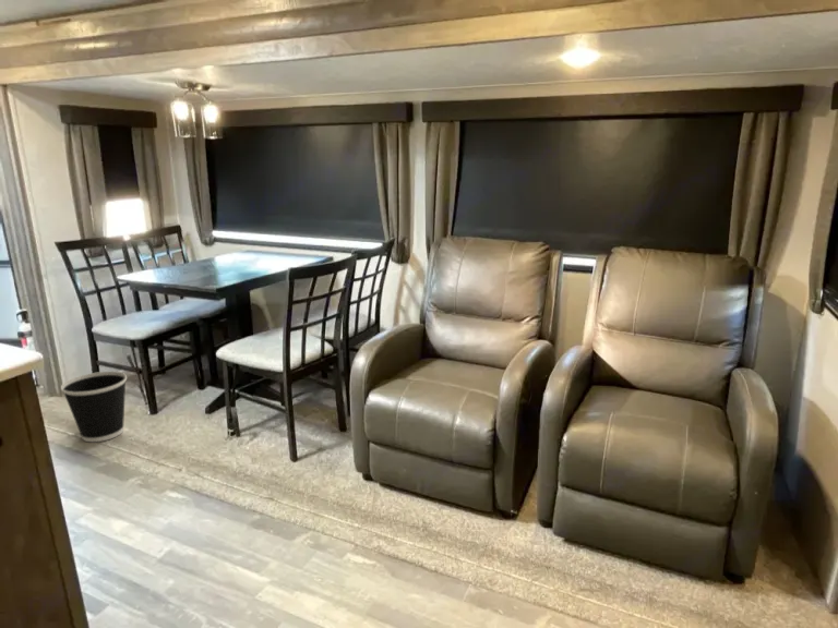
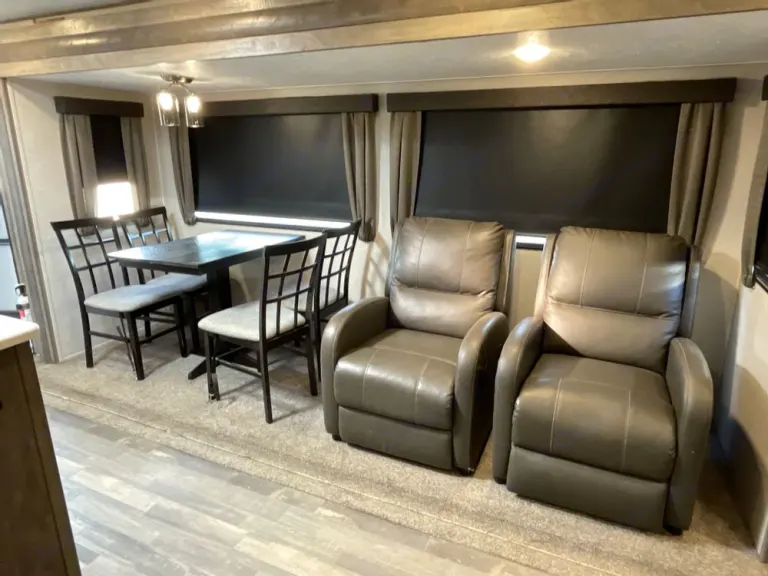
- wastebasket (98, 407)
